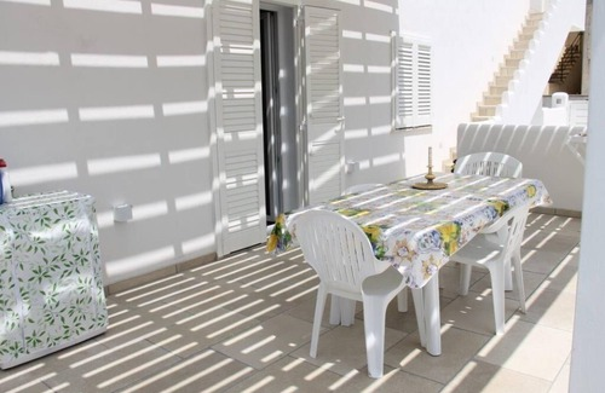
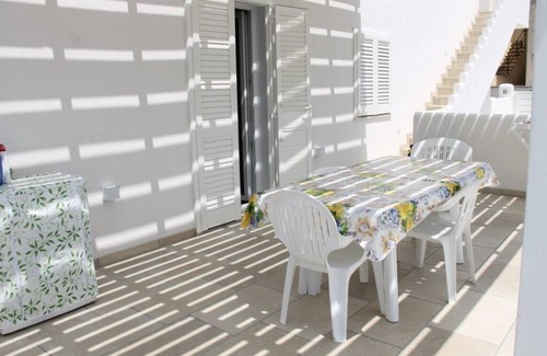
- candle holder (430, 167)
